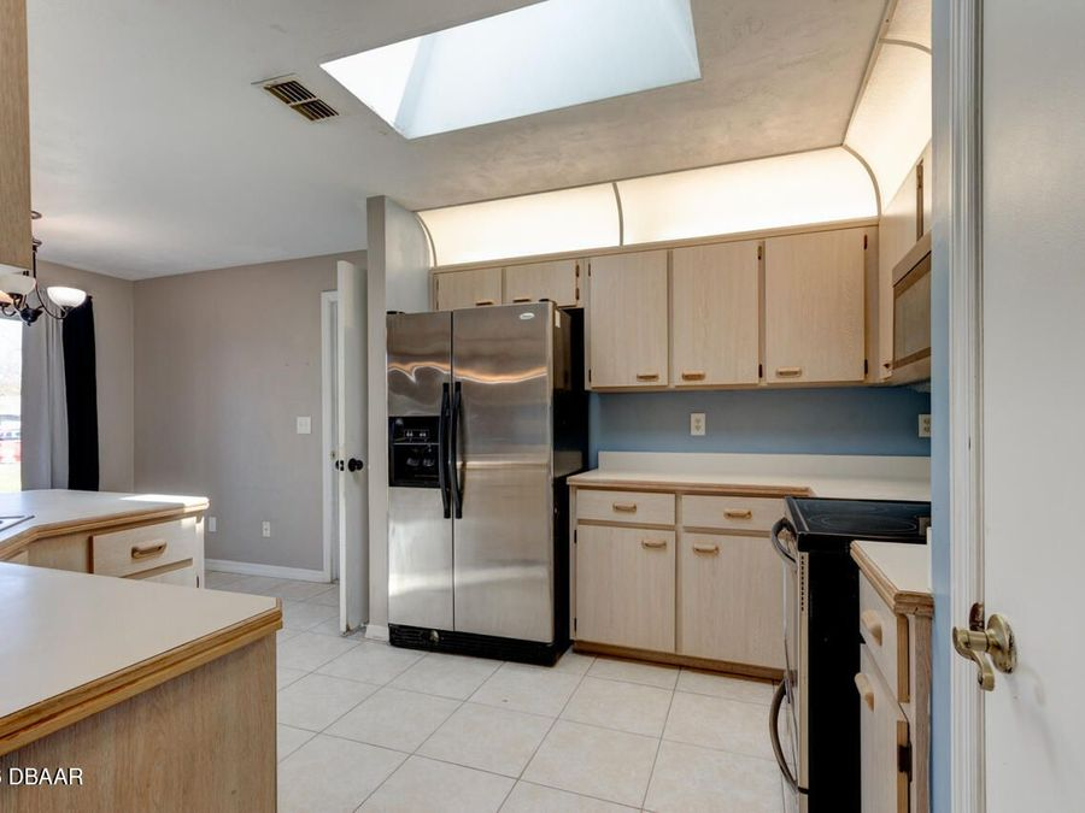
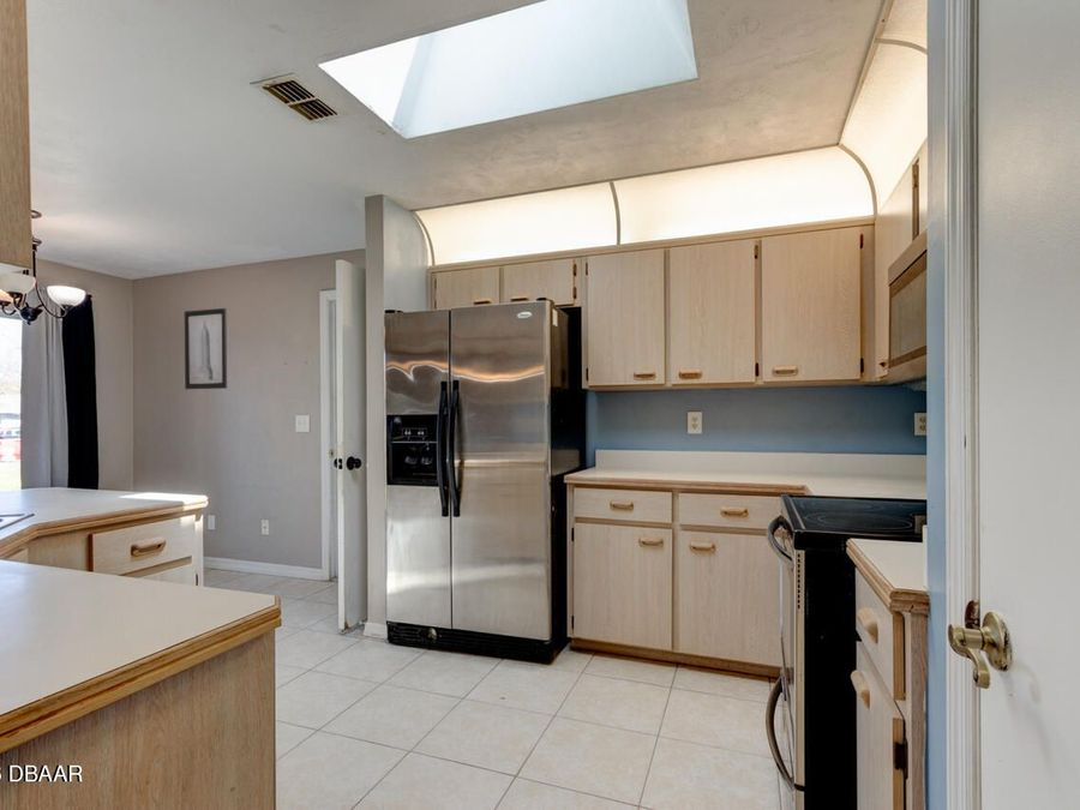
+ wall art (205, 349)
